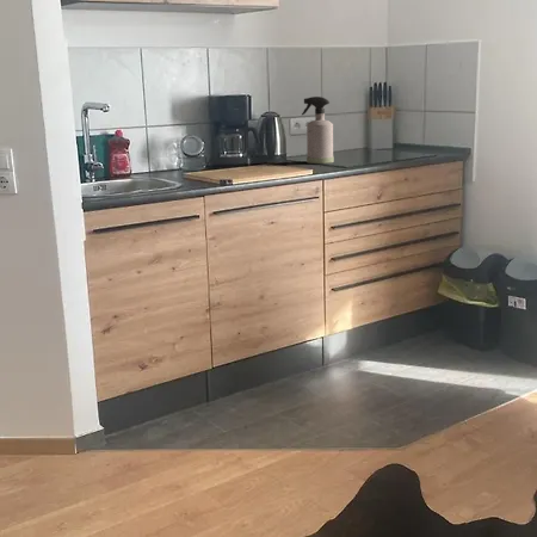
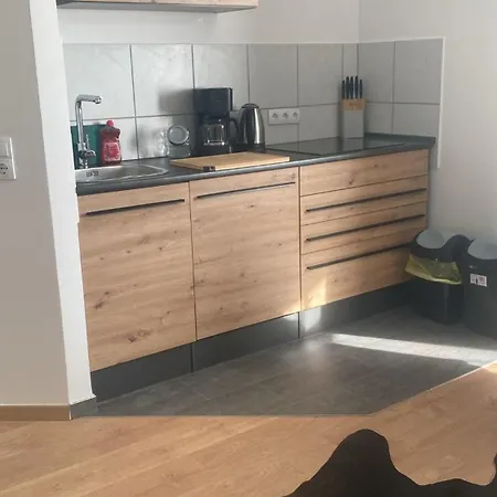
- spray bottle (317, 129)
